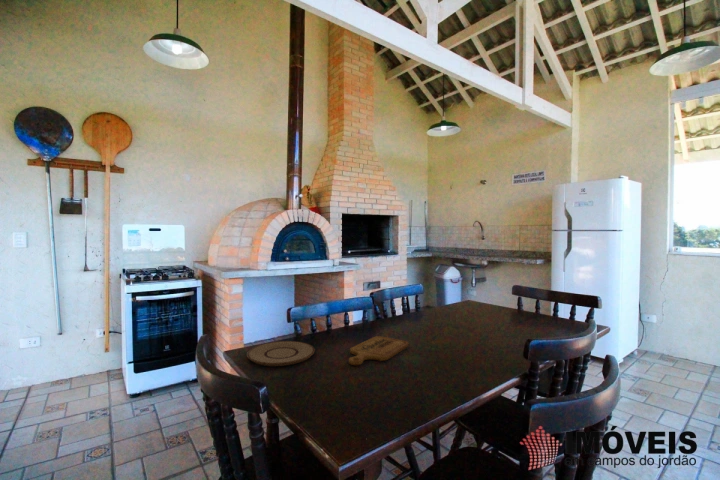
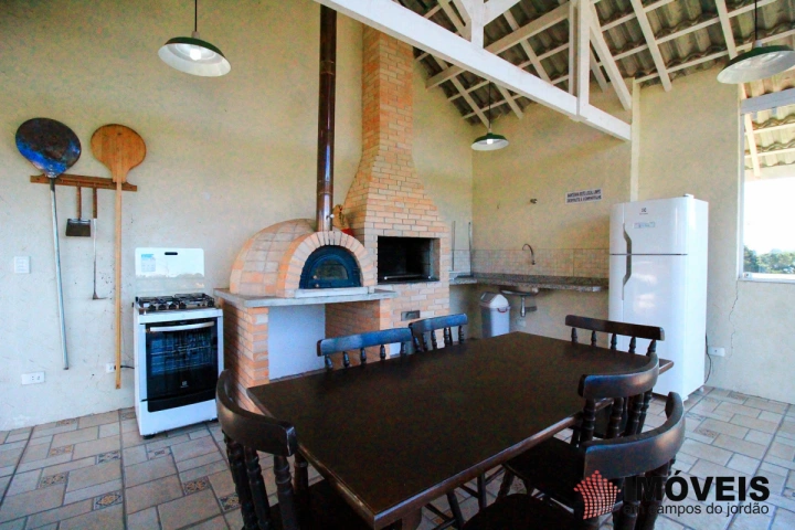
- cutting board (374, 350)
- plate (281, 352)
